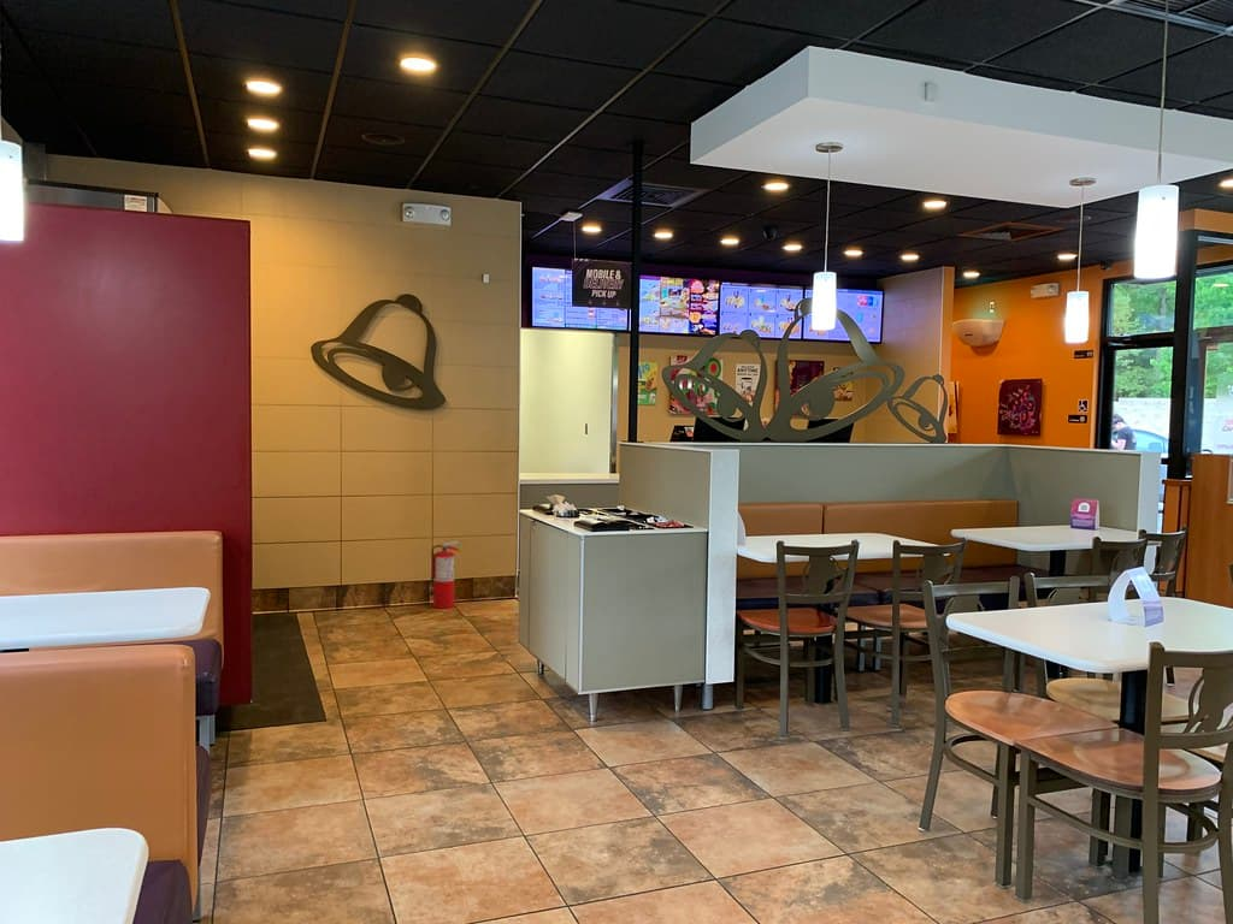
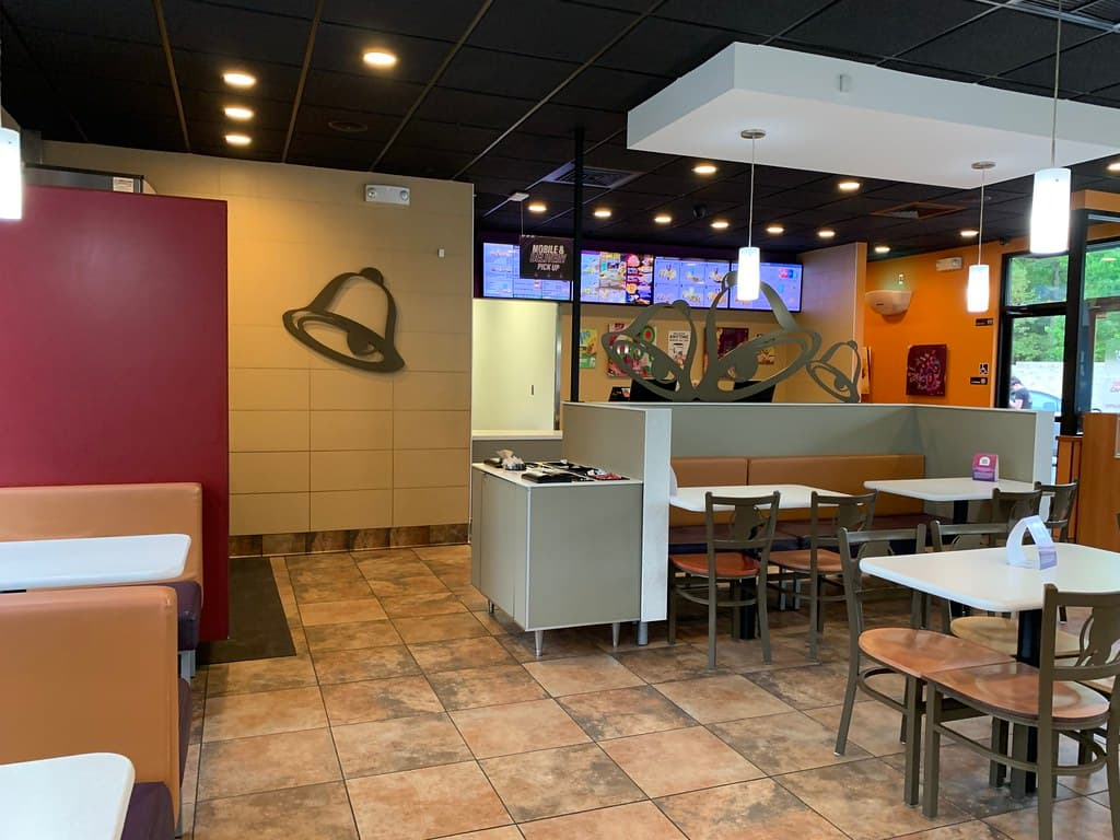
- fire extinguisher (444, 573)
